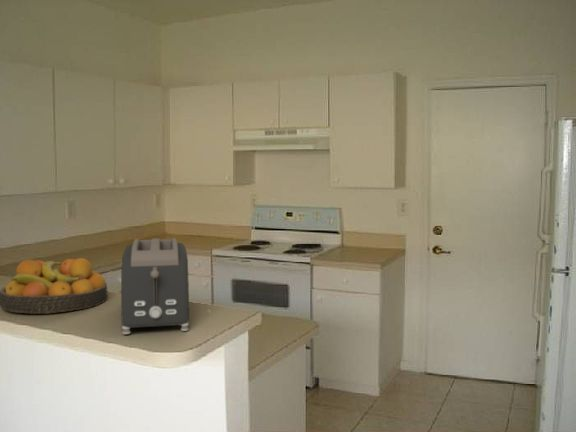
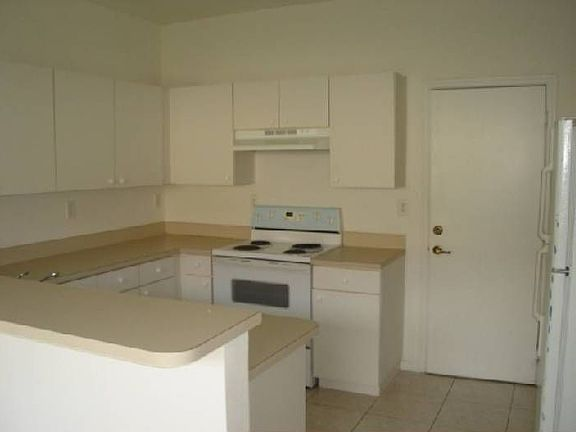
- fruit bowl (54, 280)
- toaster (155, 279)
